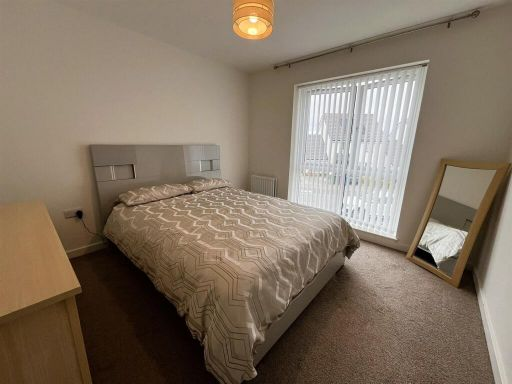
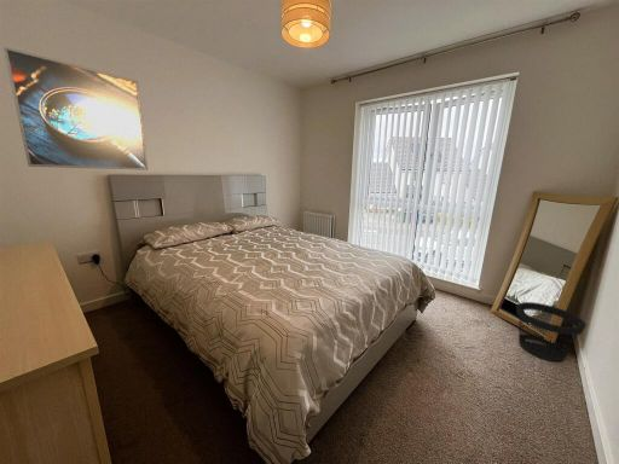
+ wastebasket (544, 331)
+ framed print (88, 118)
